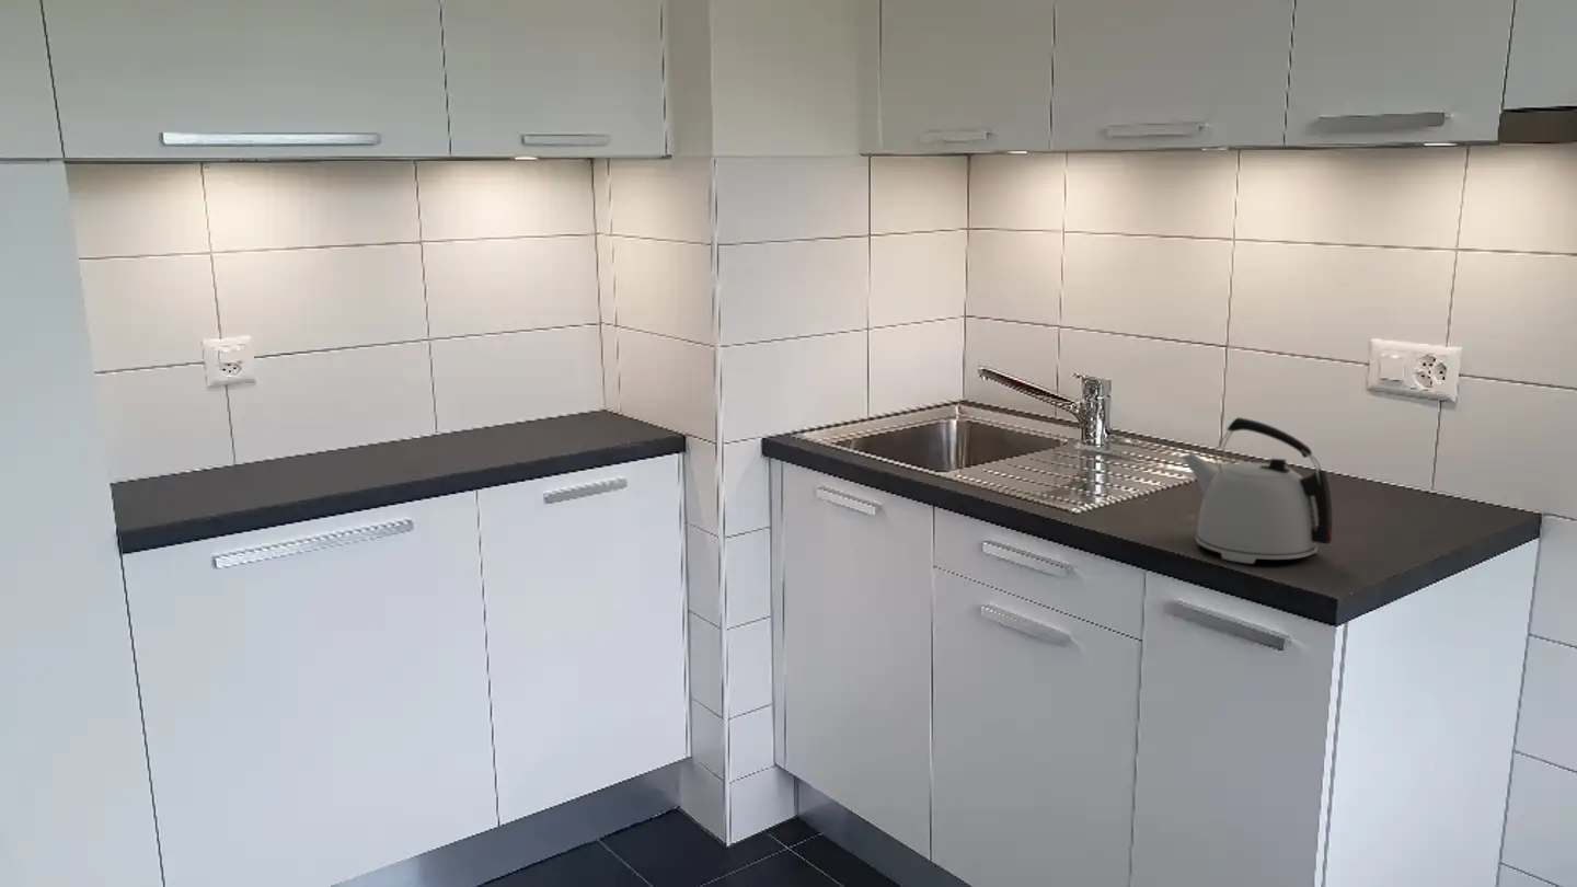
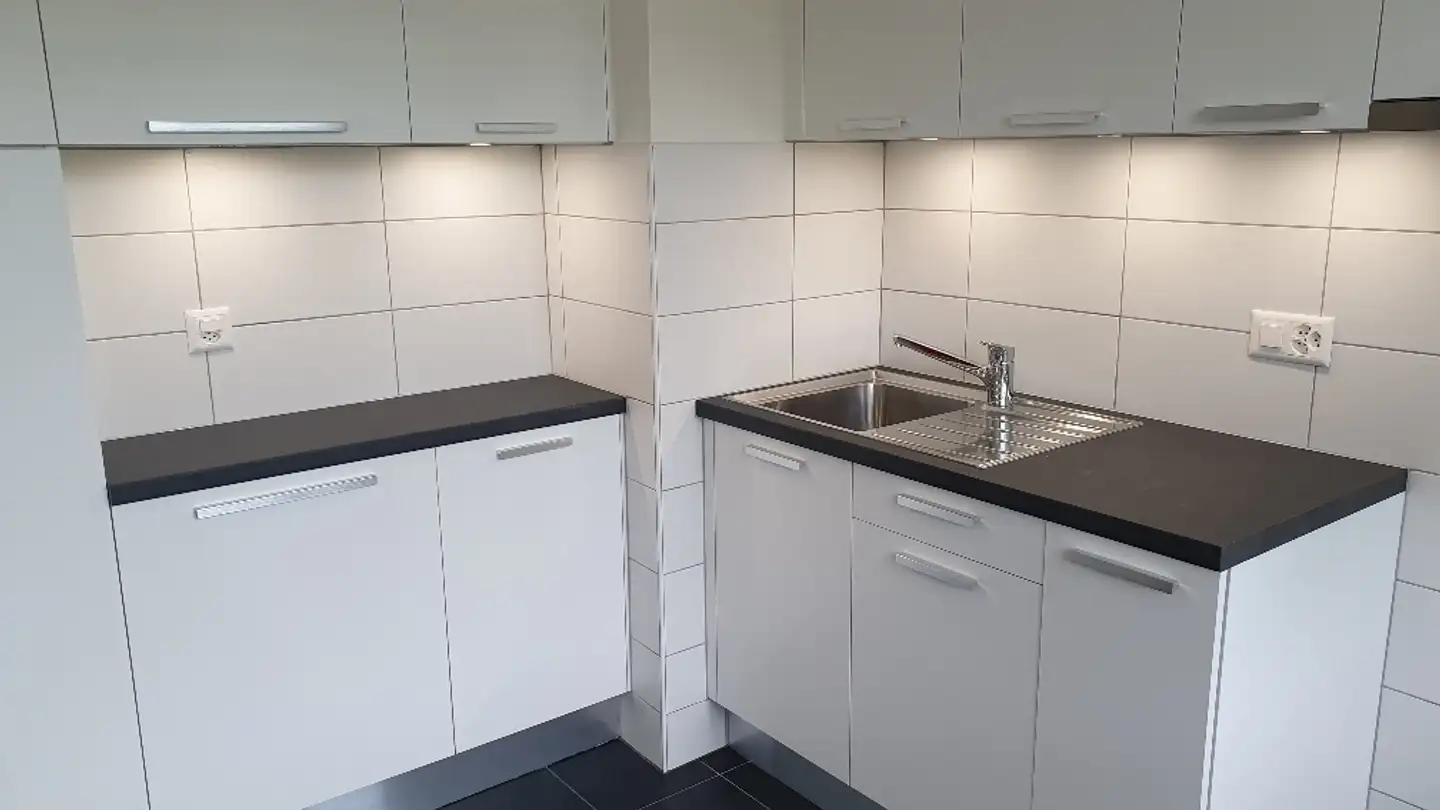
- kettle (1255, 484)
